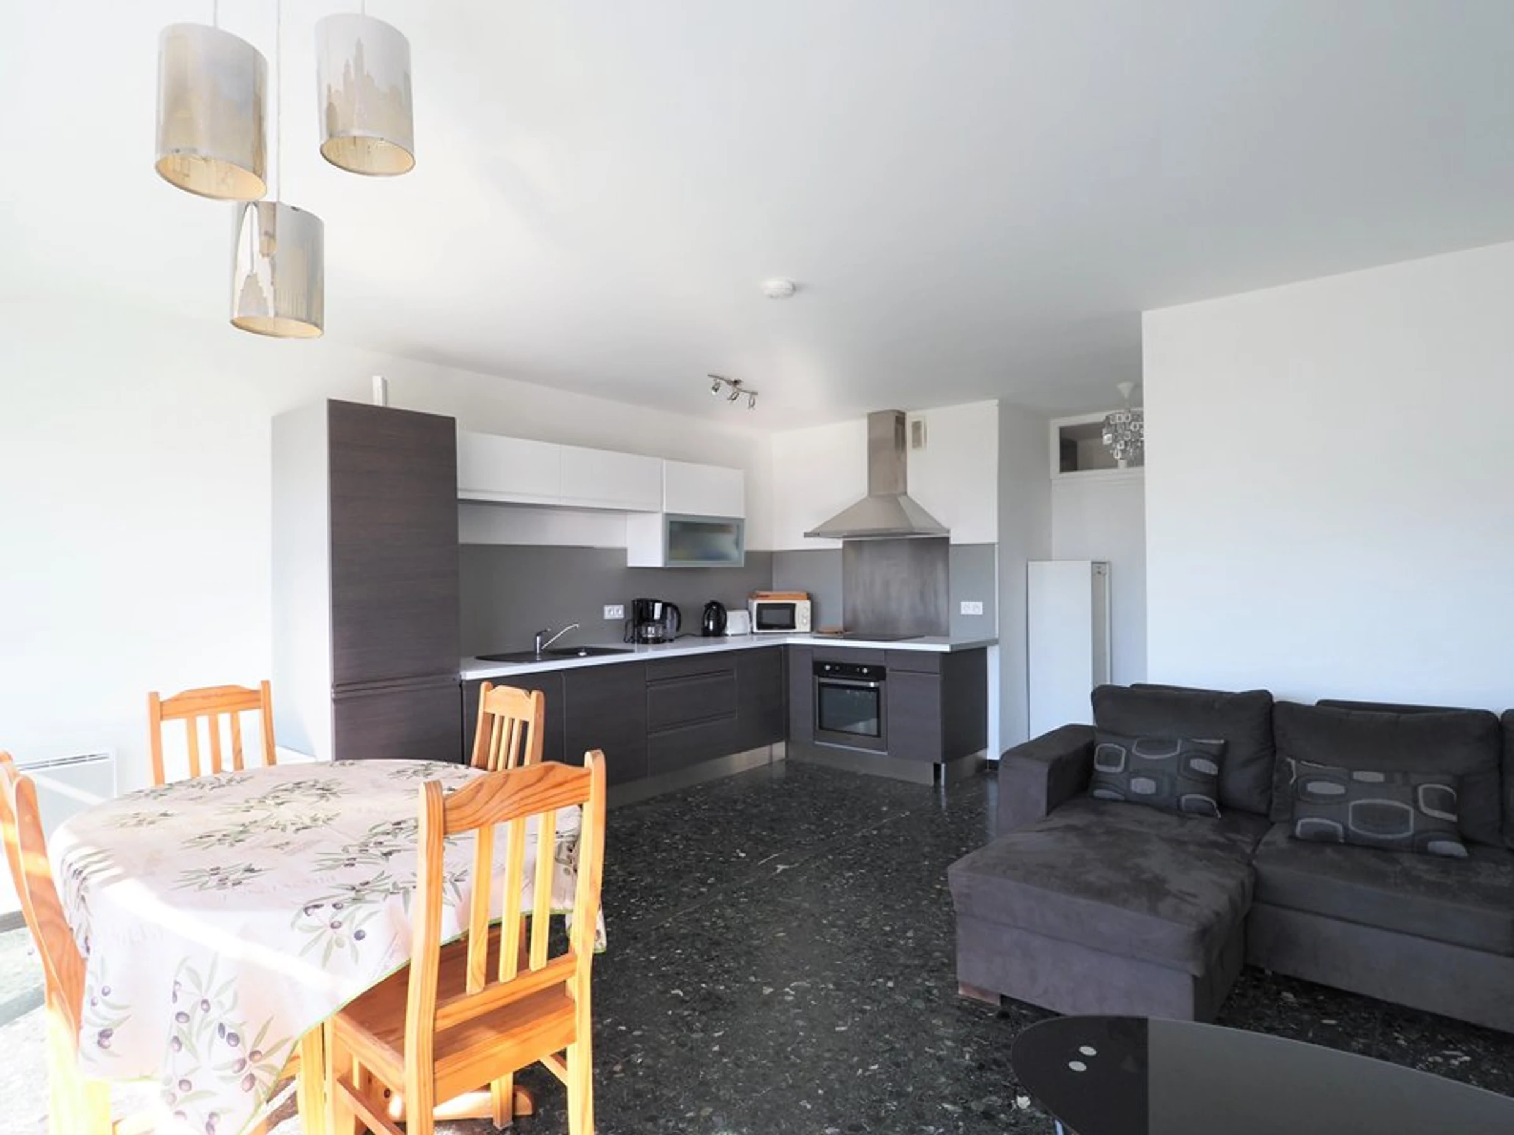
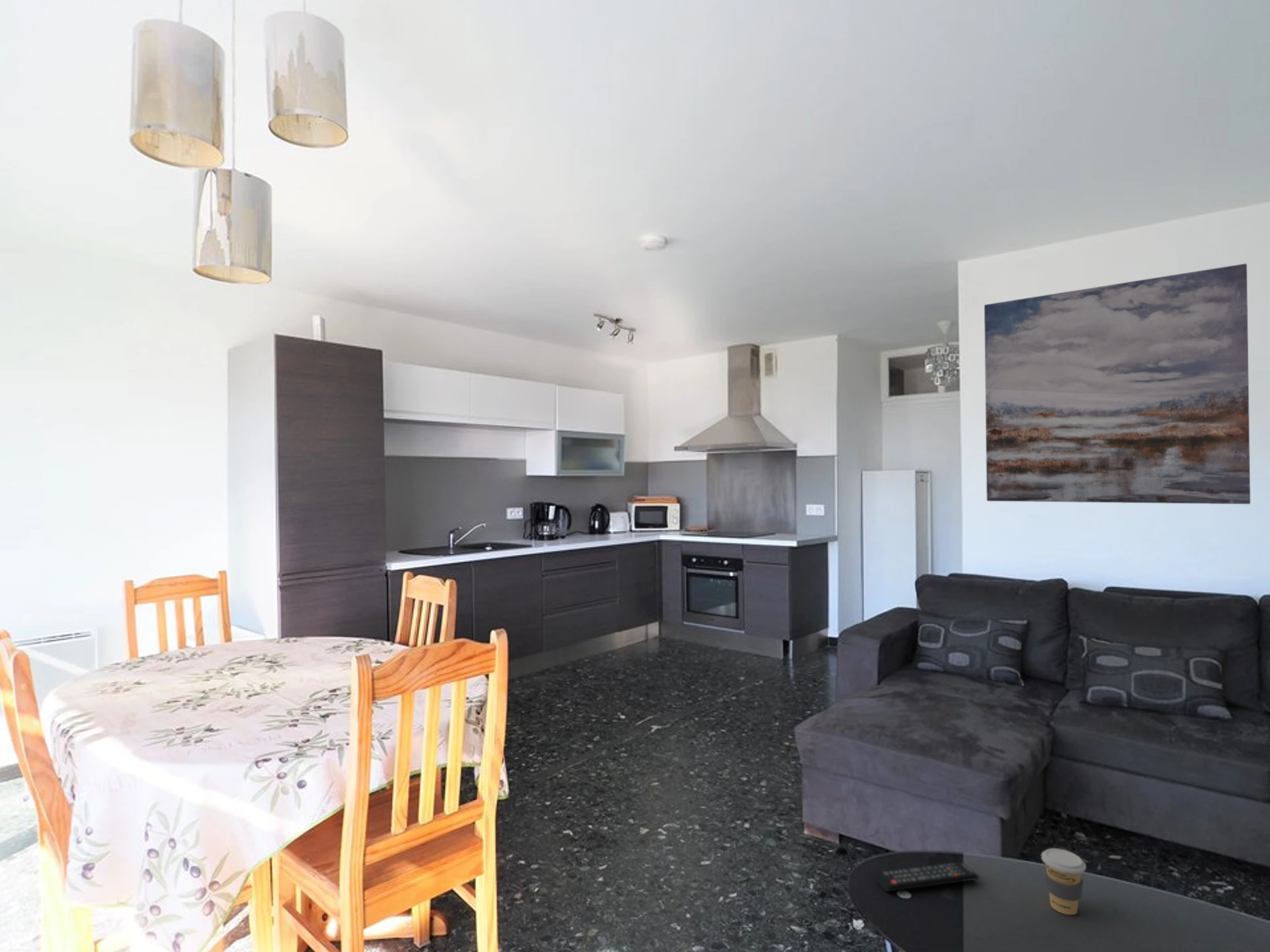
+ coffee cup (1063, 882)
+ remote control (927, 877)
+ wall art (1104, 395)
